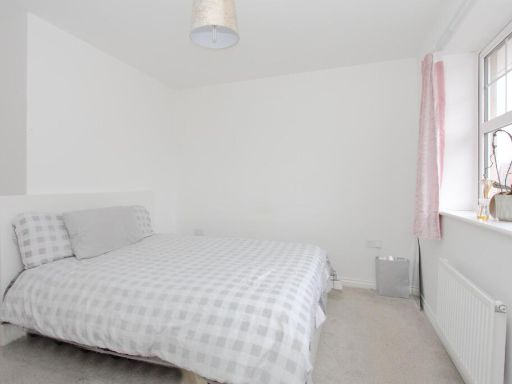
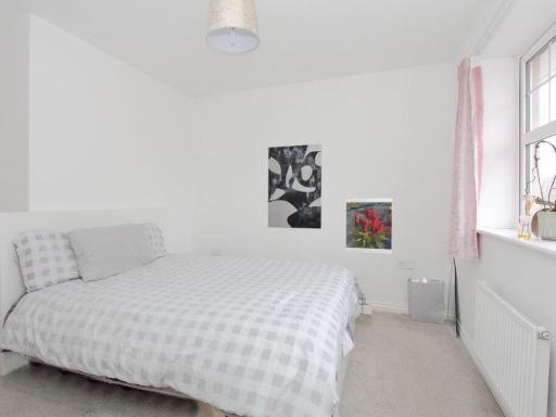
+ wall art (293, 187)
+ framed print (368, 225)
